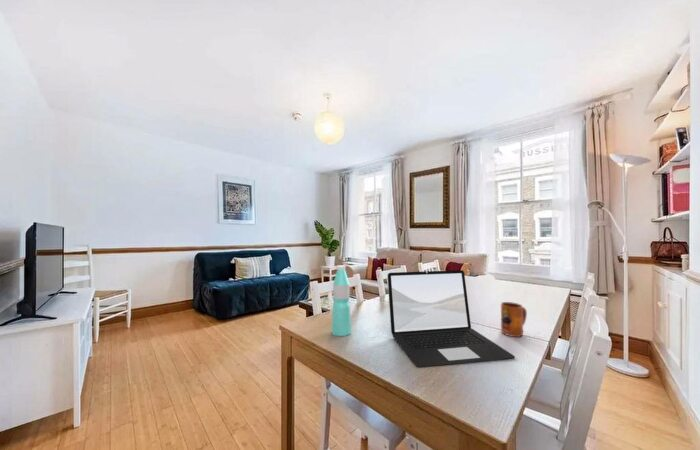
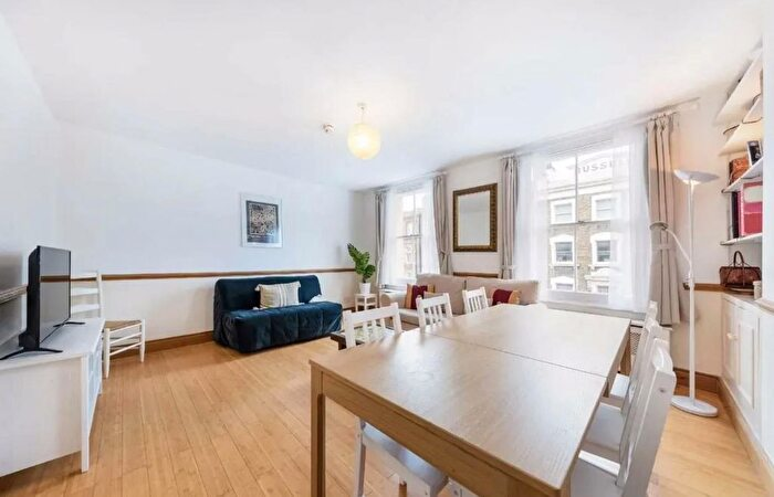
- water bottle (341, 298)
- laptop (444, 310)
- mug (515, 318)
